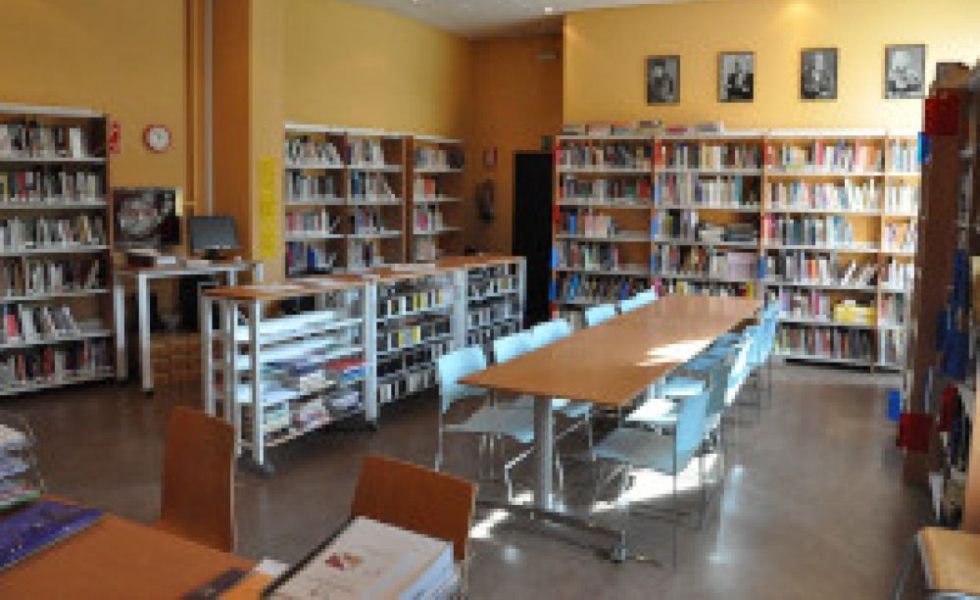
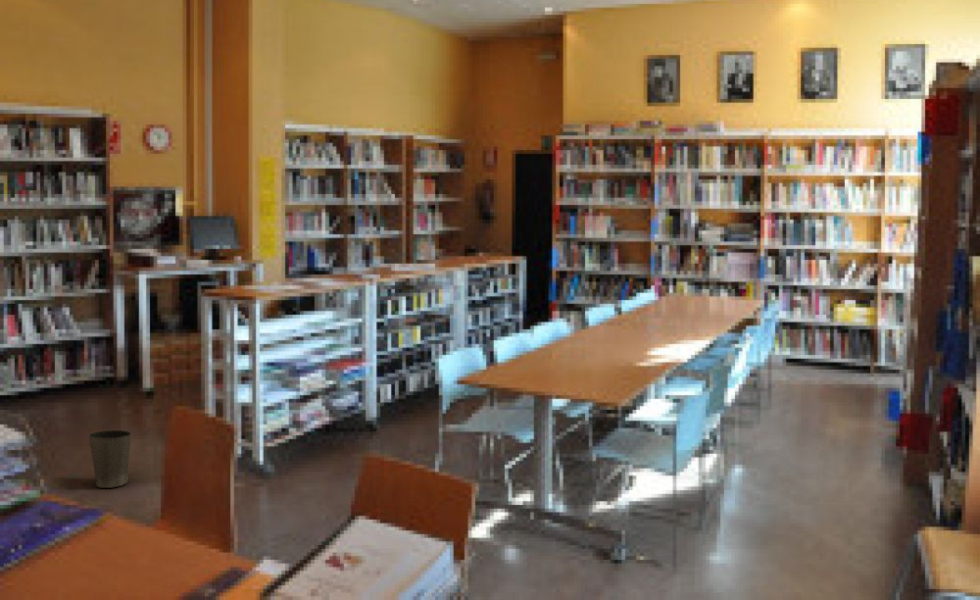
+ waste basket (110, 458)
